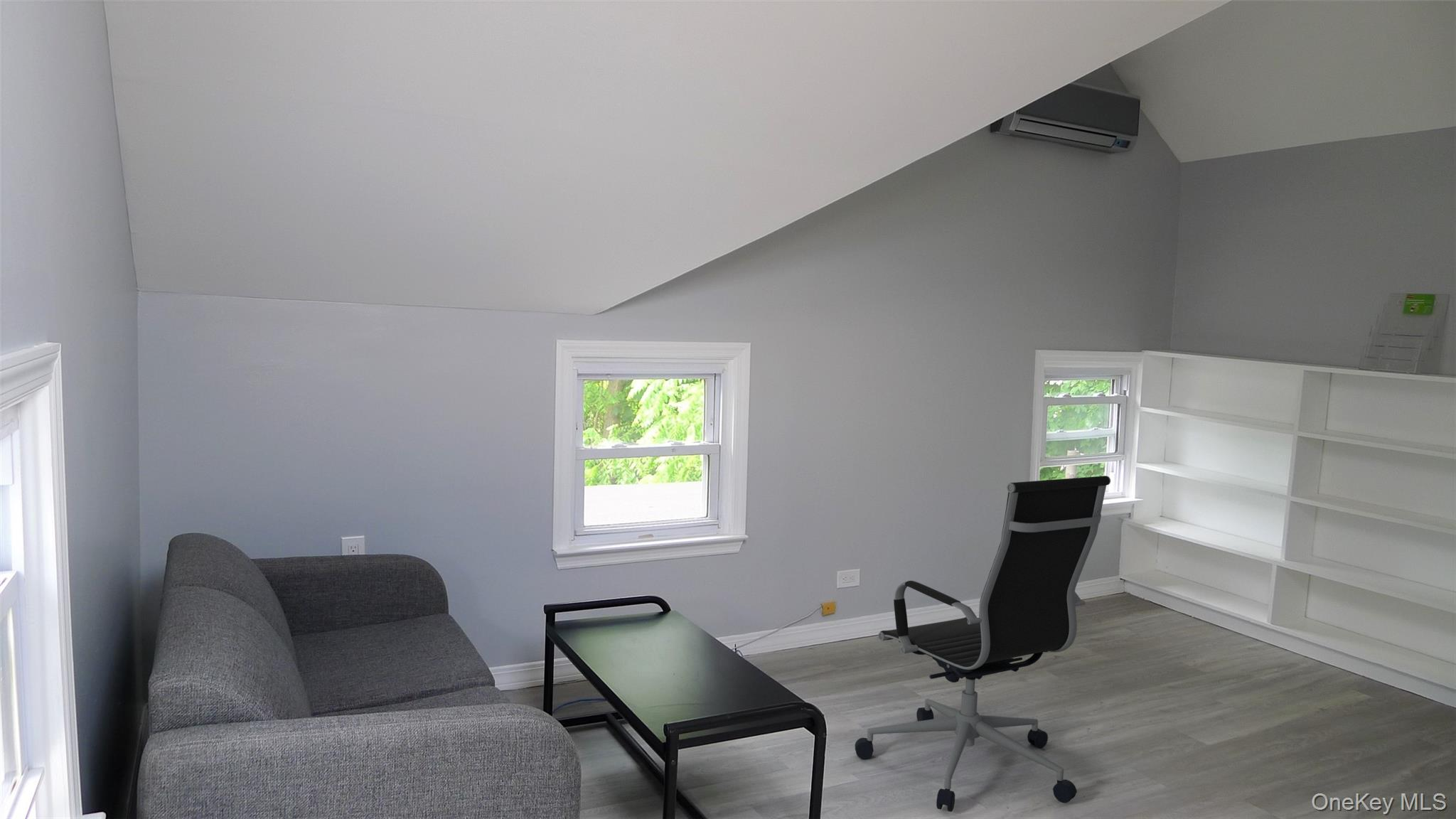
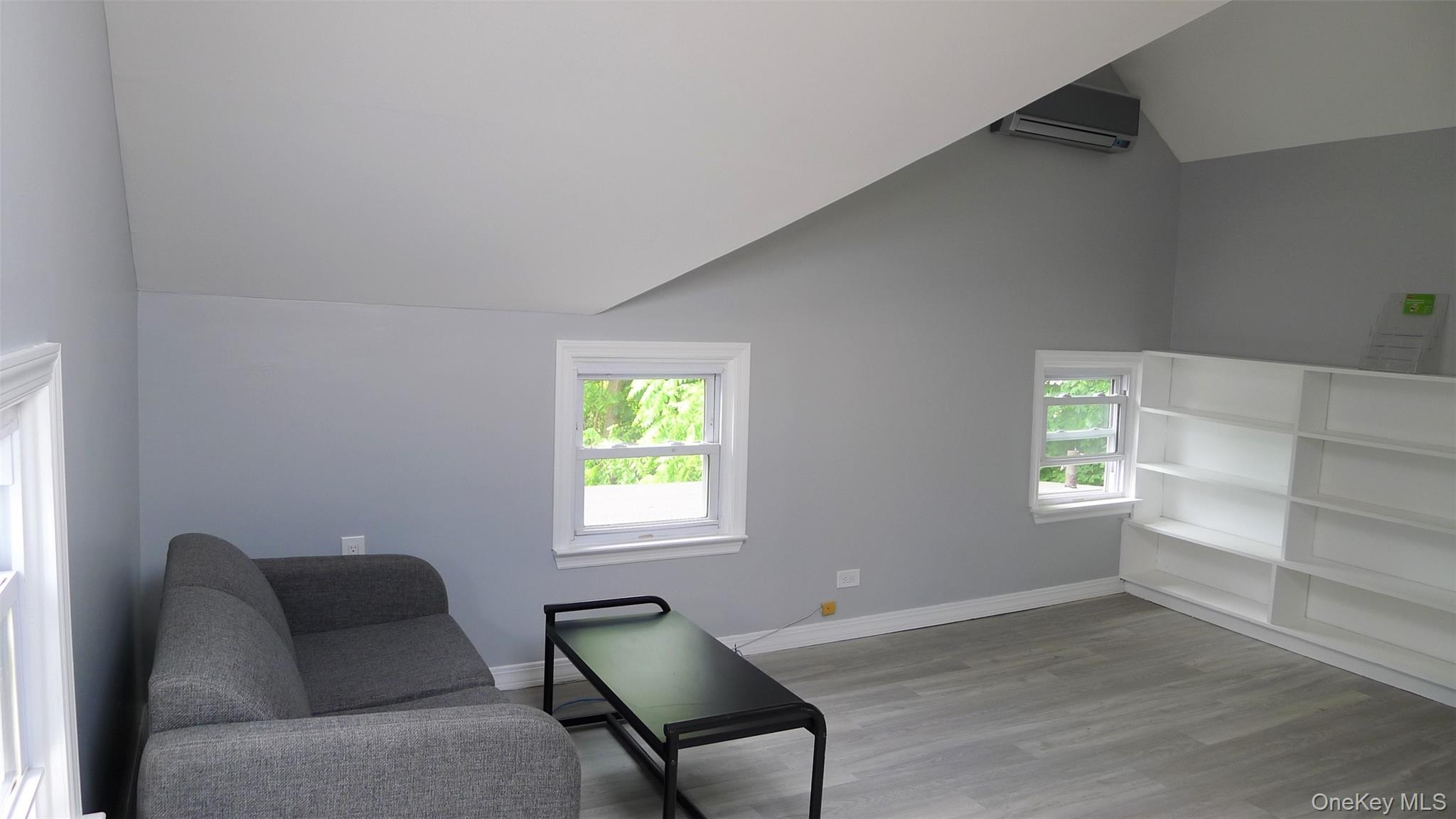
- office chair (980, 616)
